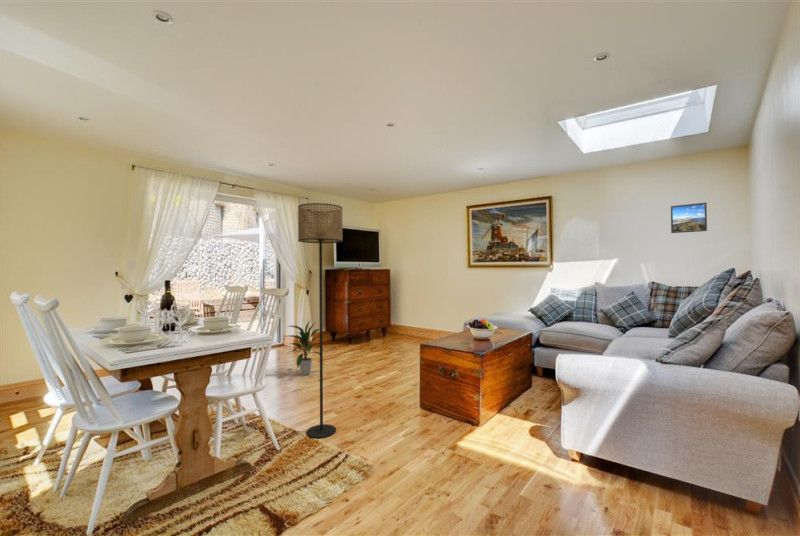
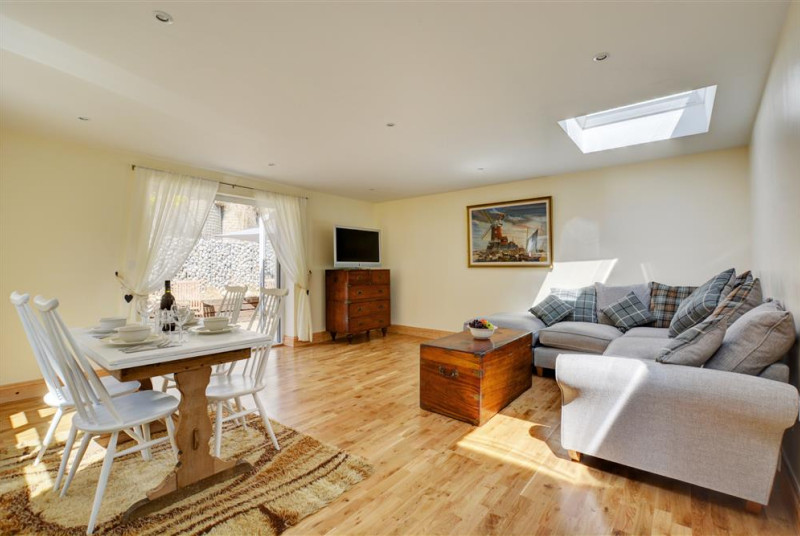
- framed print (688, 218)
- indoor plant (303, 346)
- floor lamp (321, 318)
